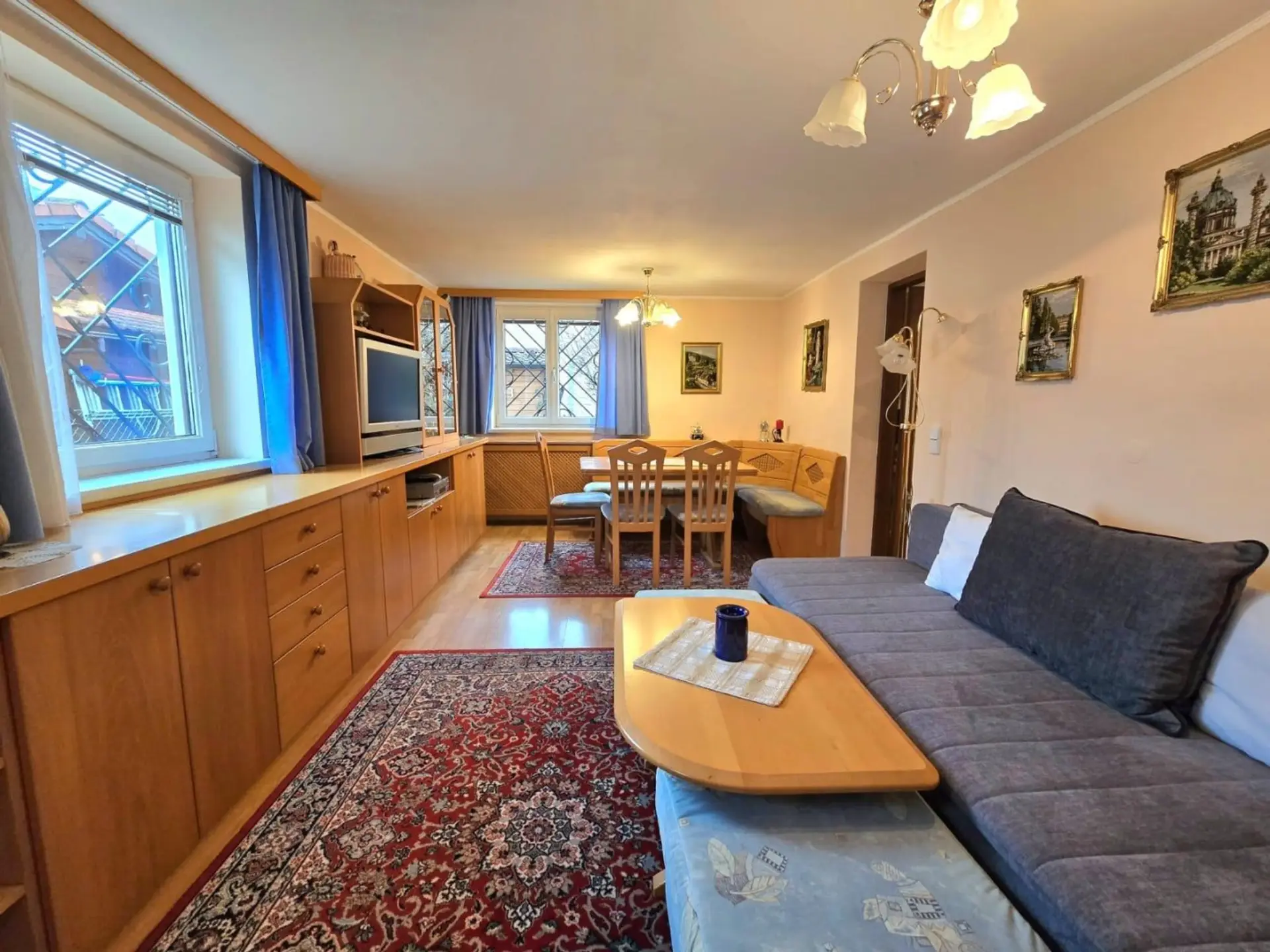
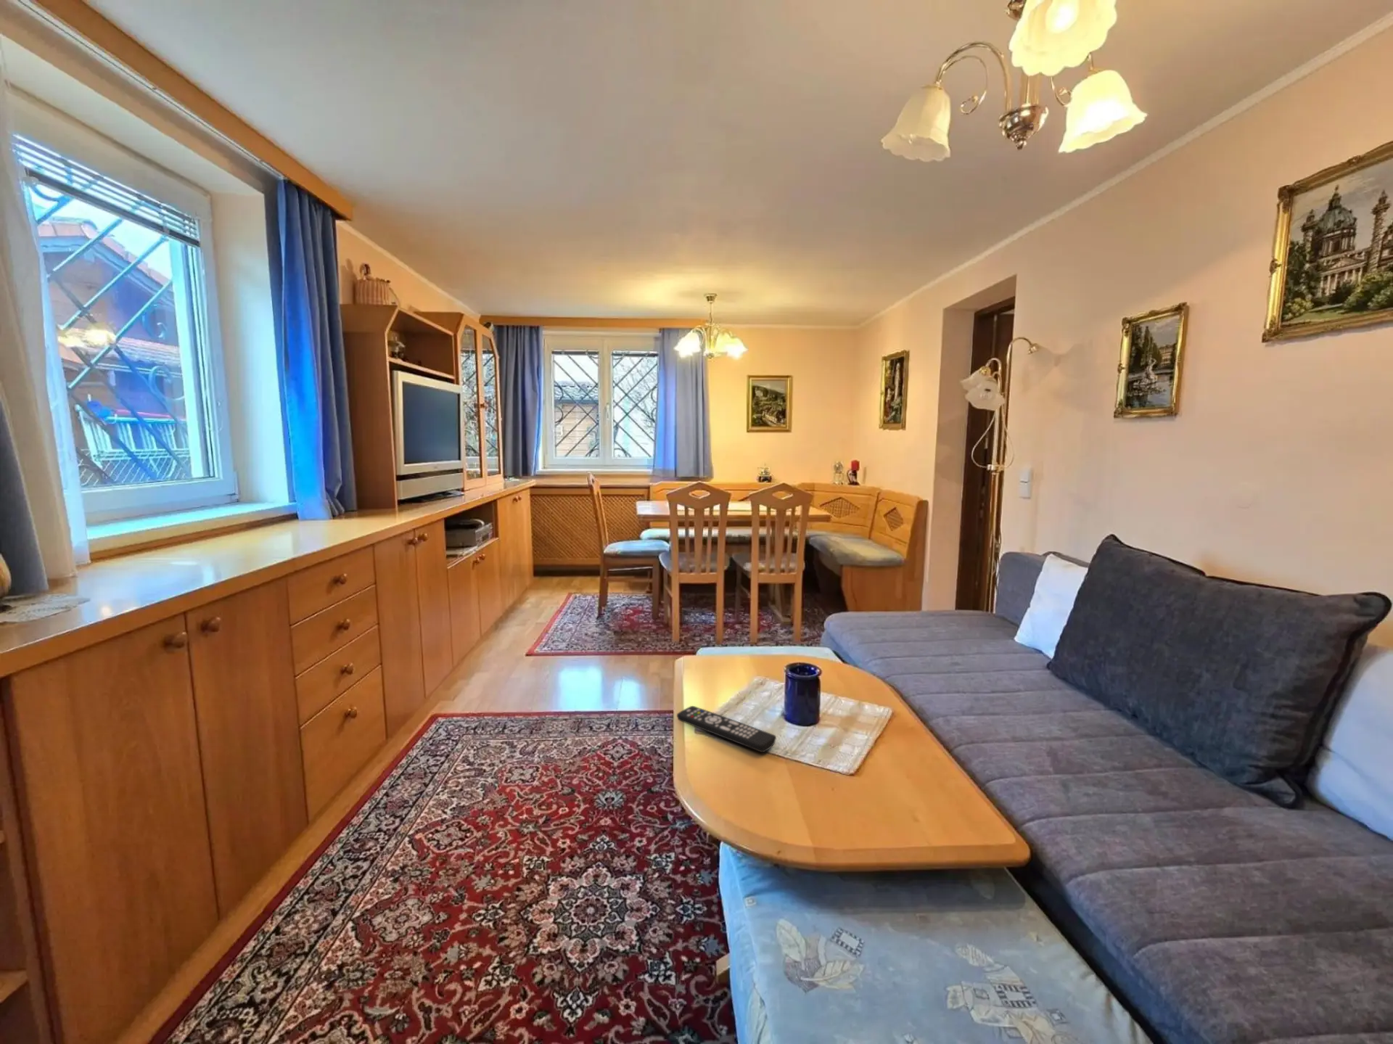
+ remote control (724, 728)
